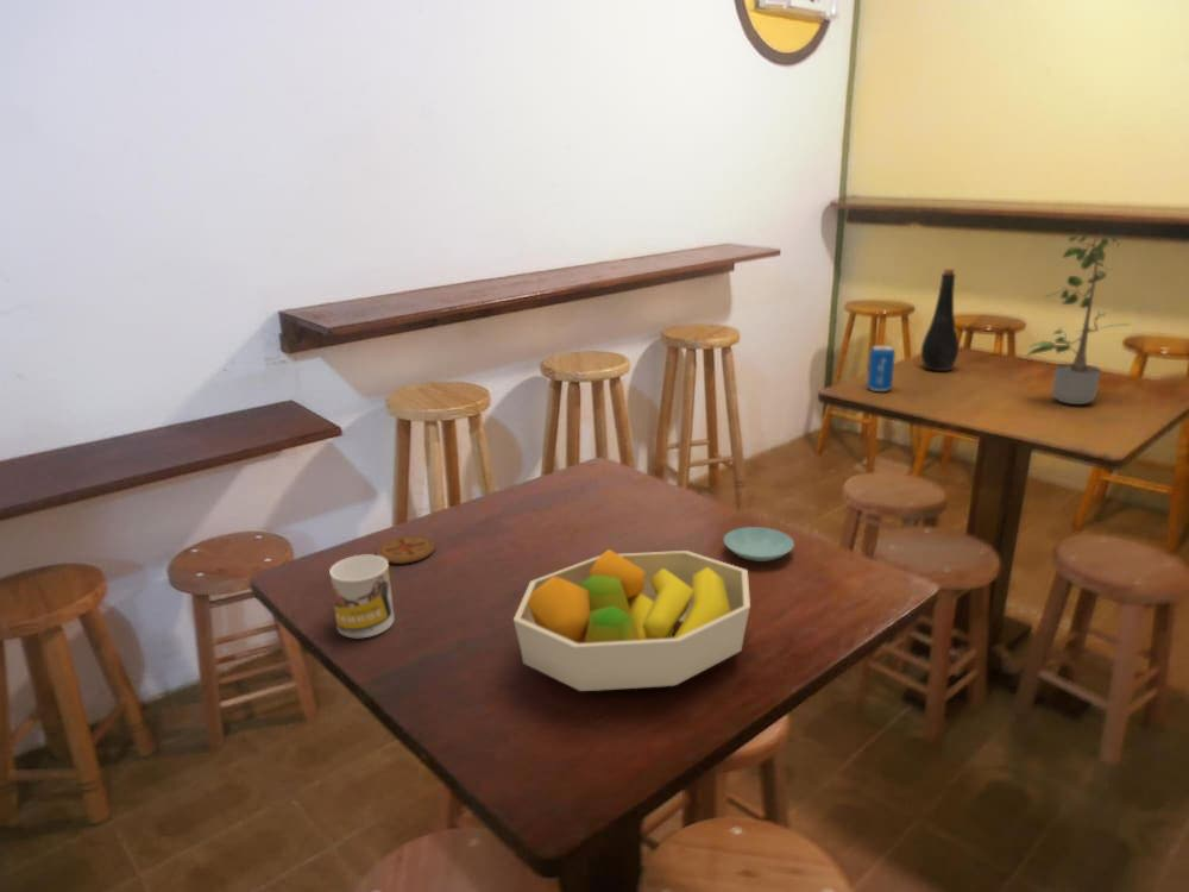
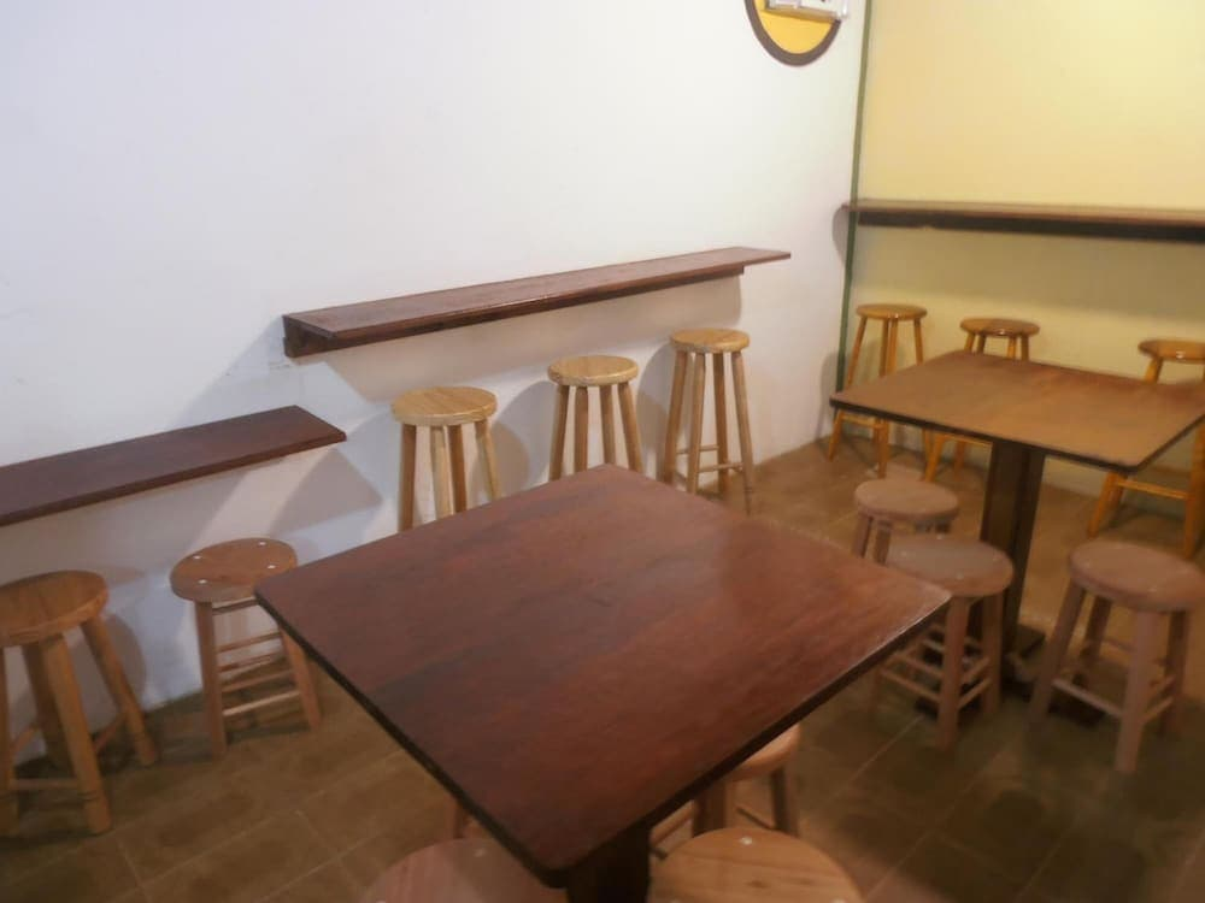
- mug (361, 590)
- fruit bowl (636, 609)
- coaster (405, 548)
- potted plant (1063, 327)
- beverage can (881, 368)
- saucer (757, 546)
- bottle (943, 319)
